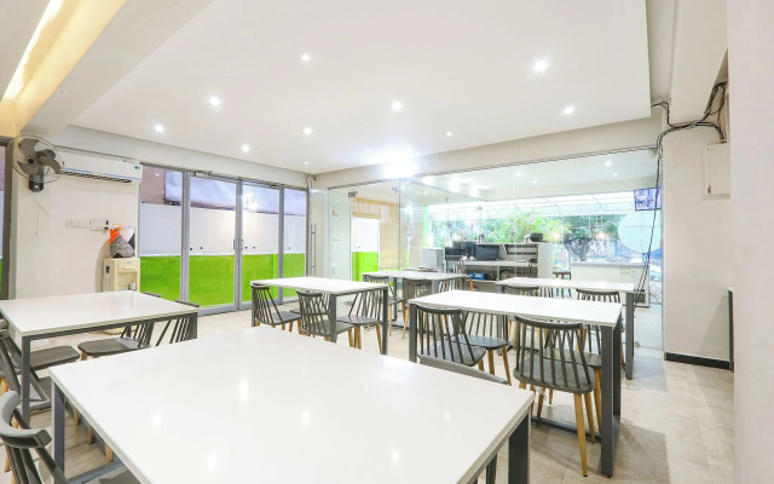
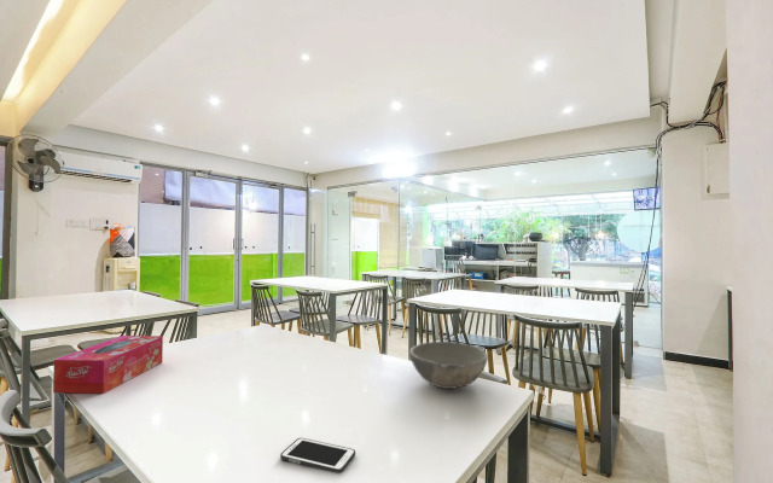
+ bowl (447, 367)
+ cell phone (318, 454)
+ tissue box (114, 361)
